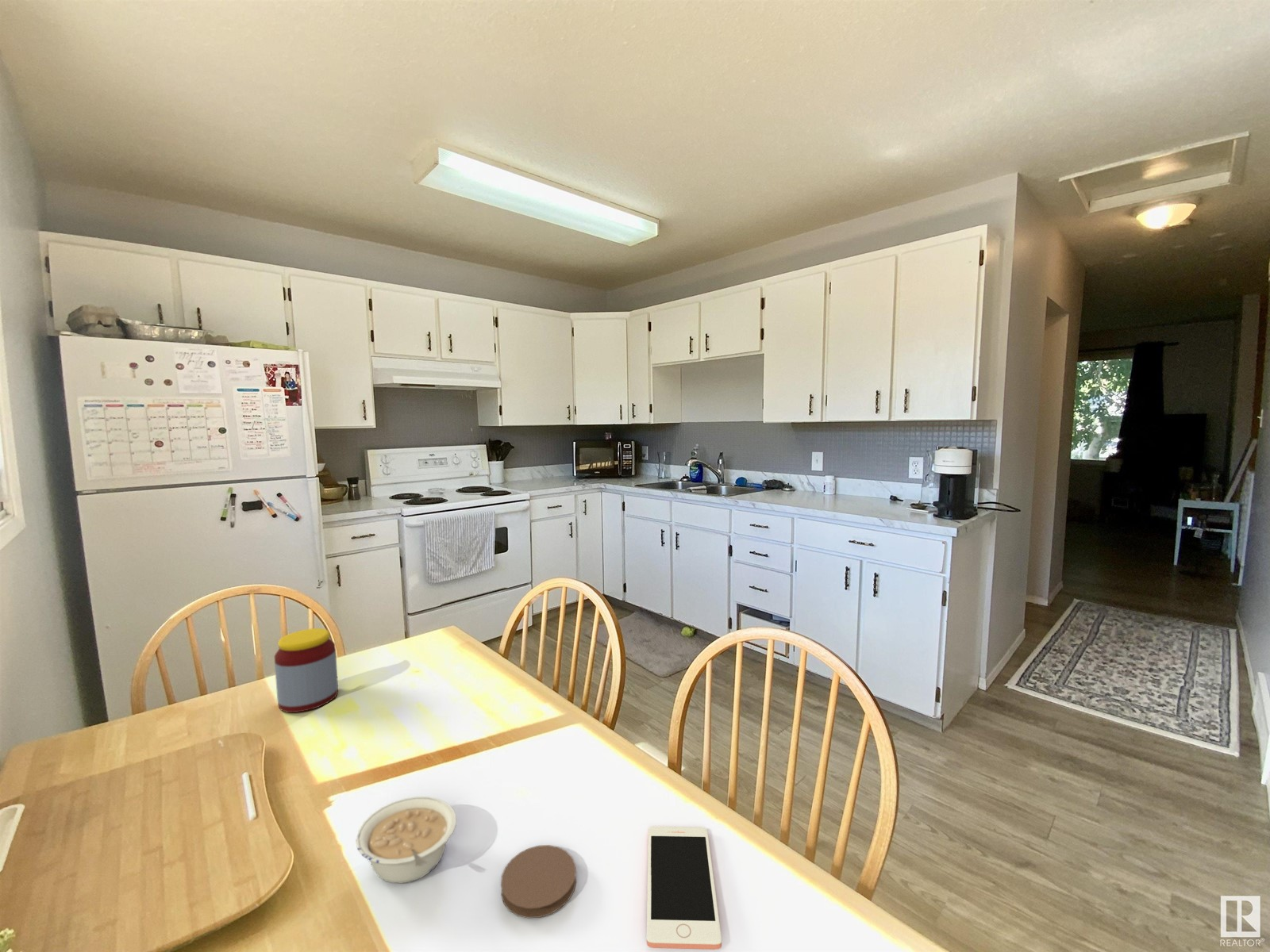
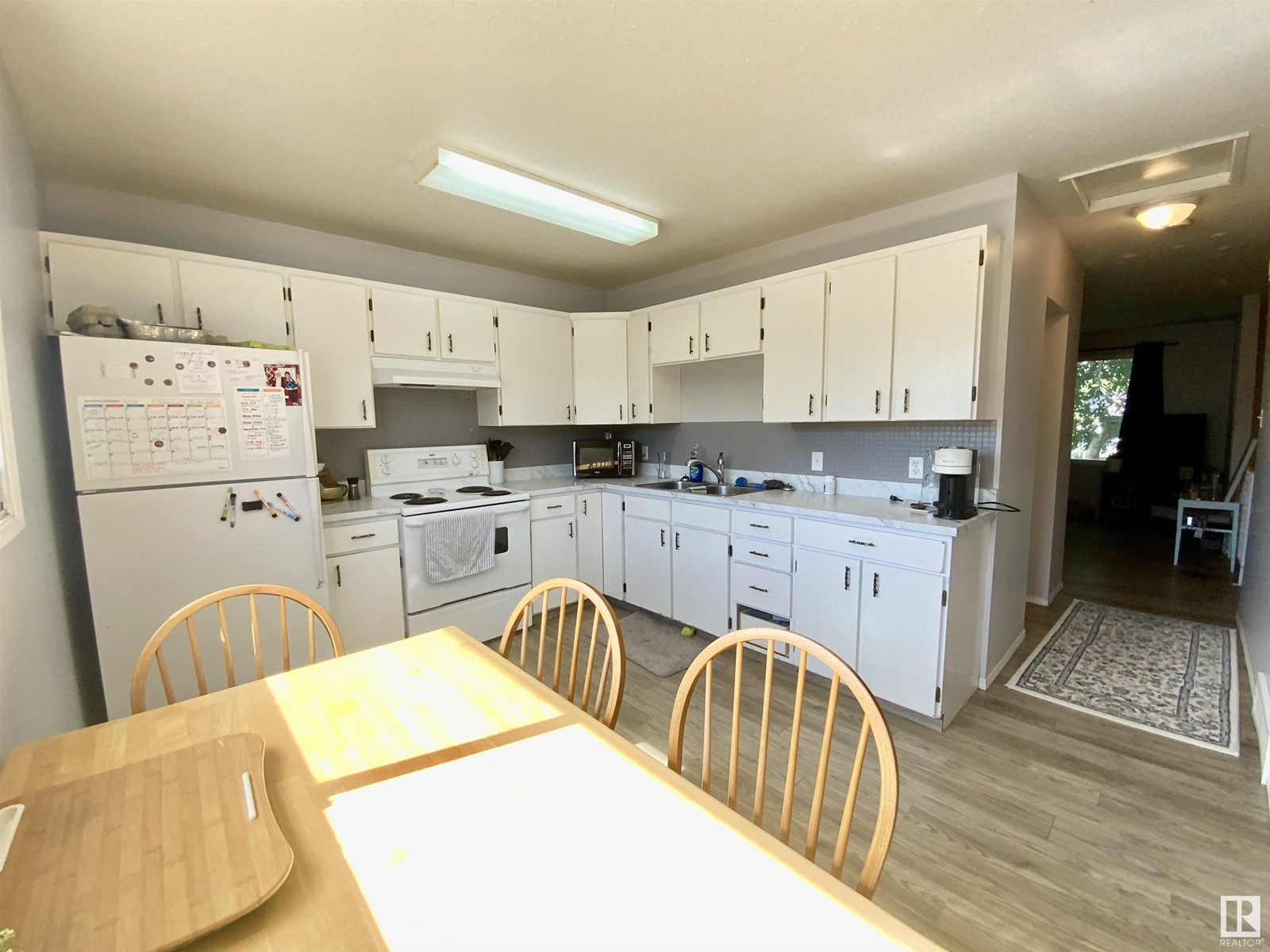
- legume (410, 840)
- jar (306, 667)
- coaster (539, 879)
- cell phone (680, 880)
